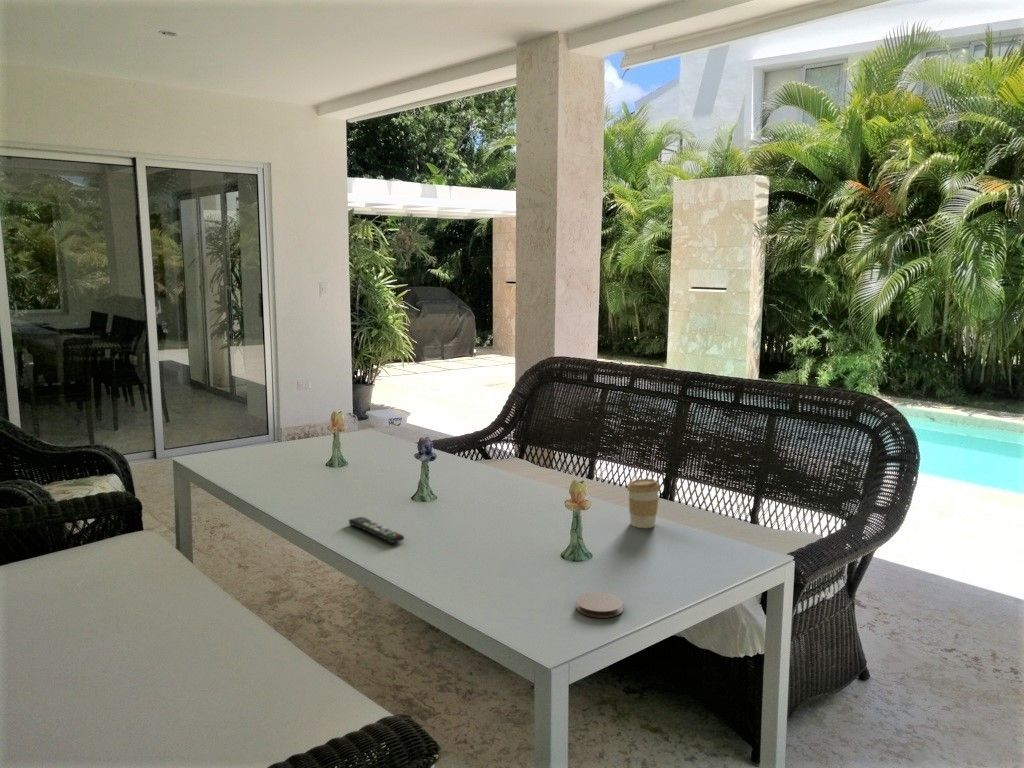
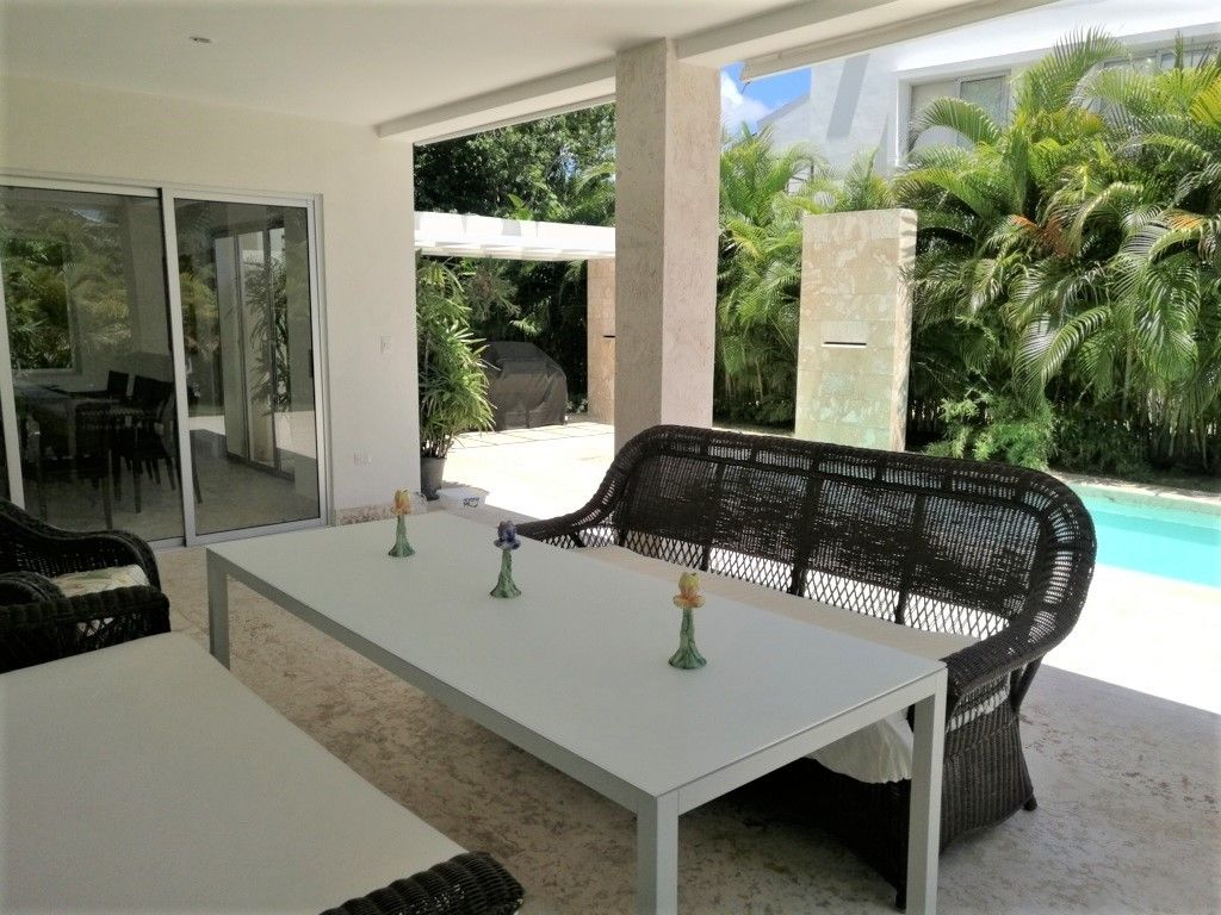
- coffee cup (643, 502)
- coaster (599, 604)
- remote control (375, 529)
